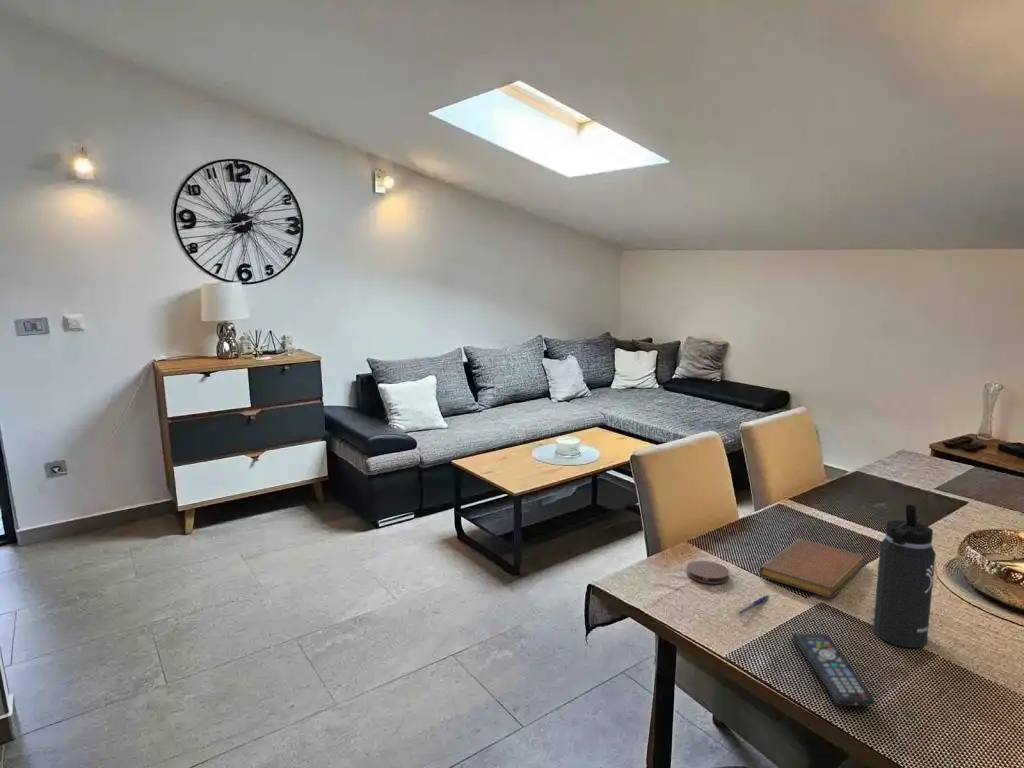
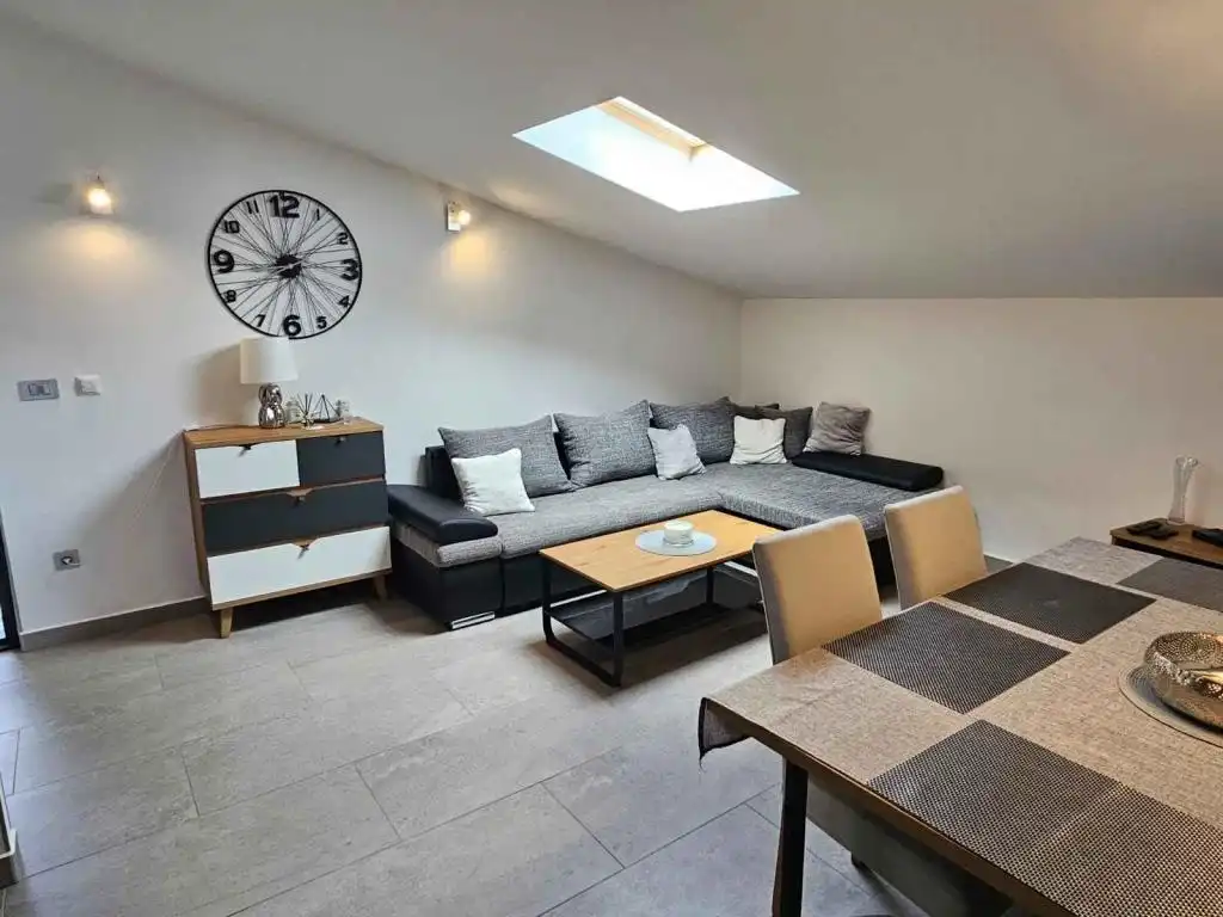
- pen (753, 604)
- remote control (829, 665)
- coaster (707, 571)
- thermos bottle (903, 572)
- notebook (813, 565)
